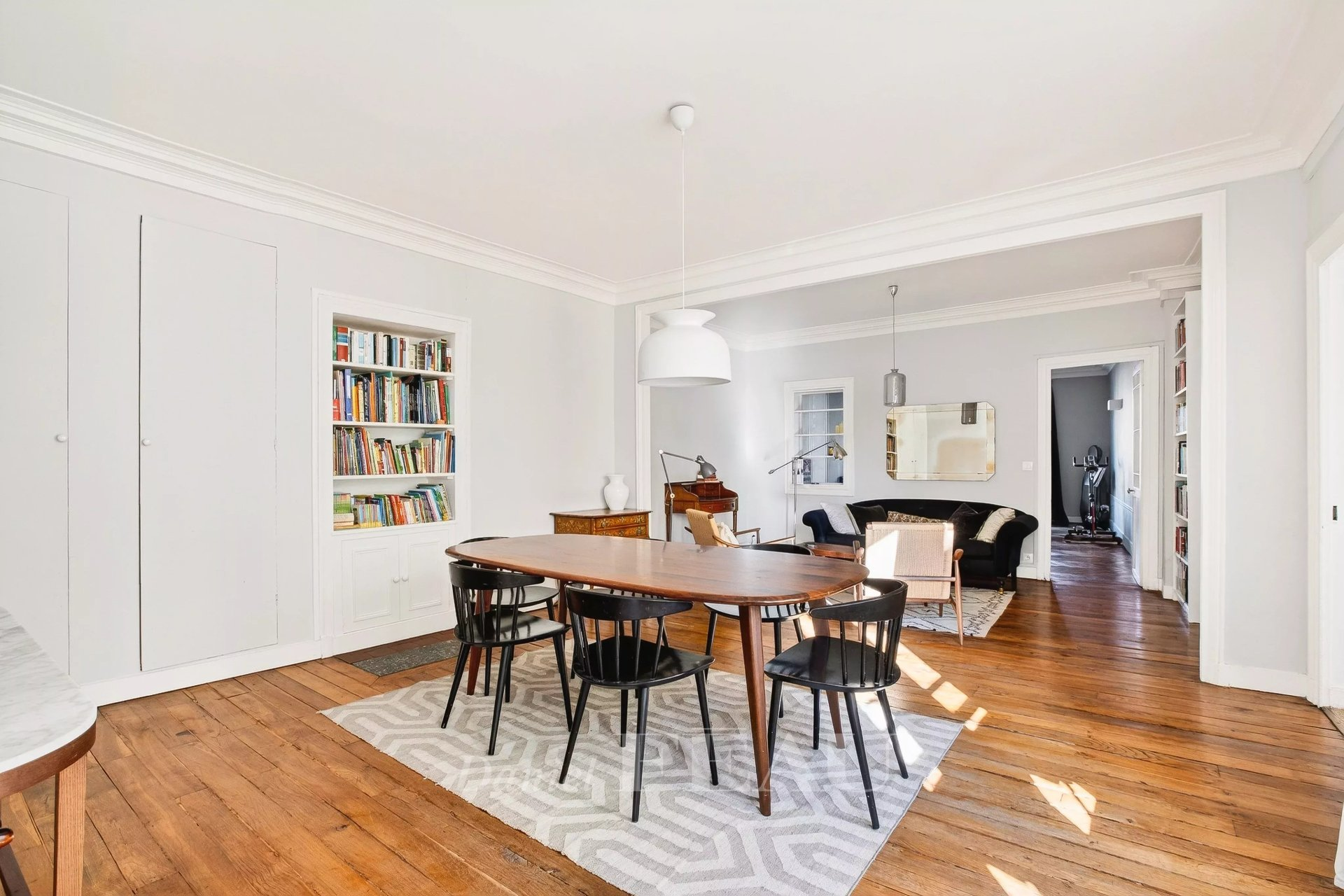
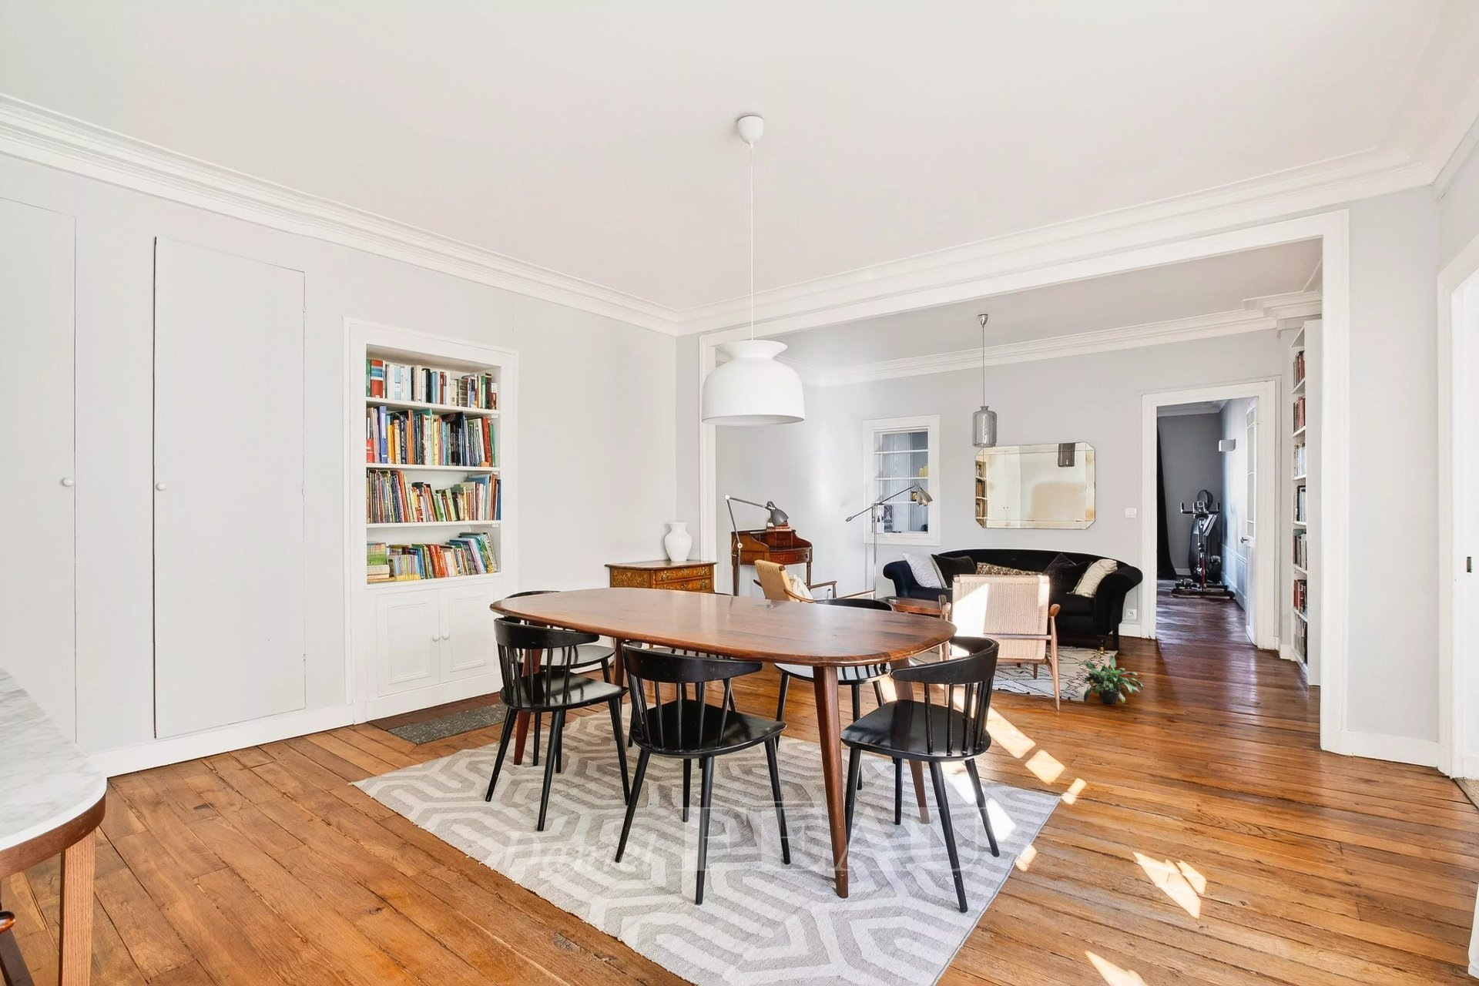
+ potted plant (1110, 679)
